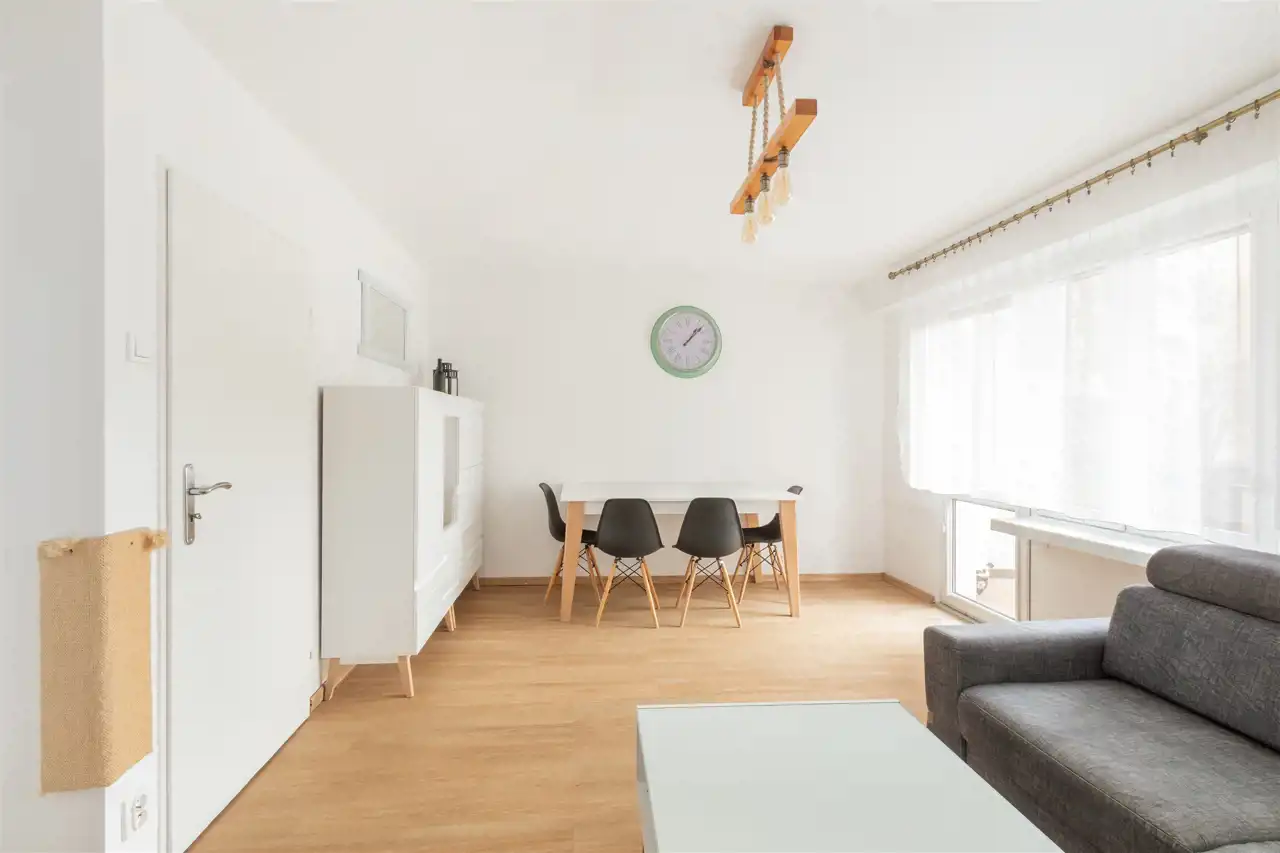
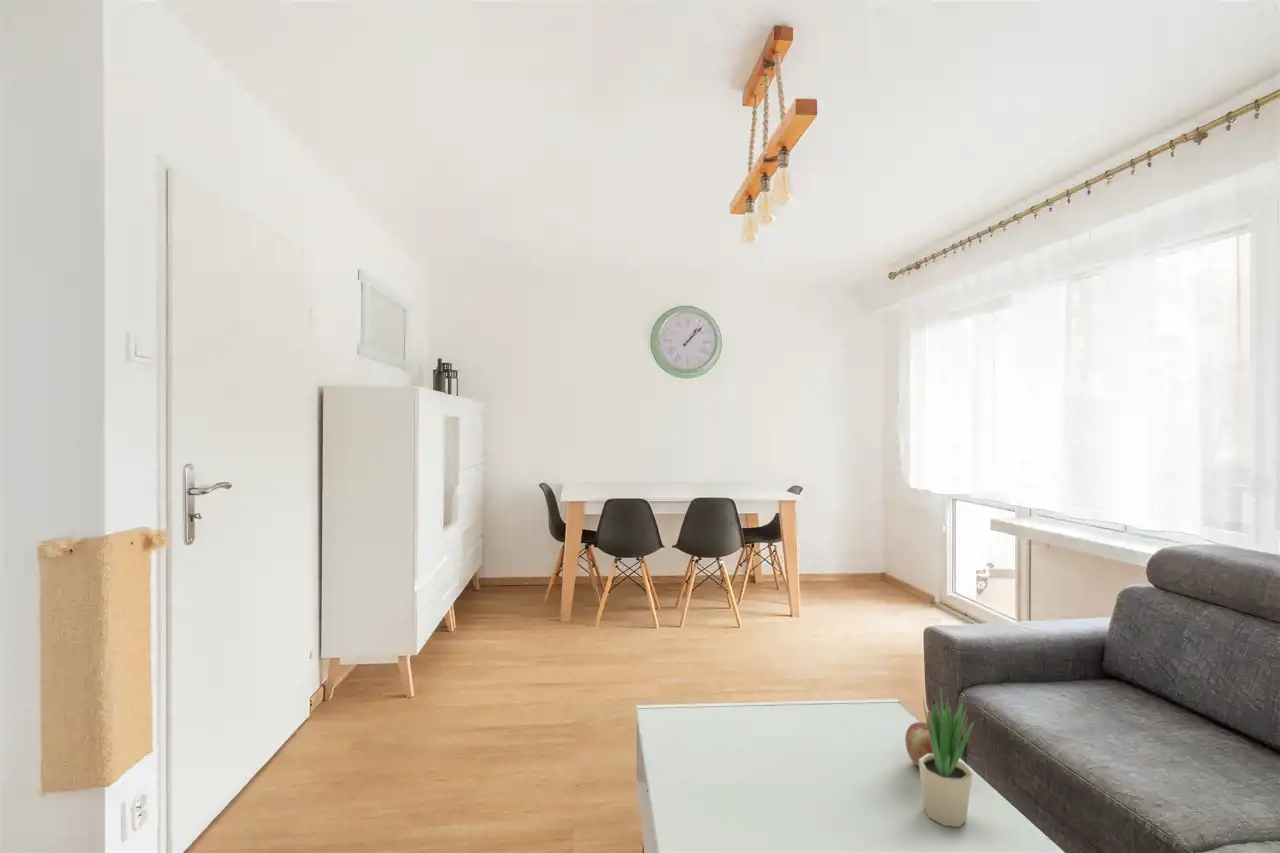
+ potted plant (947, 749)
+ apple (927, 745)
